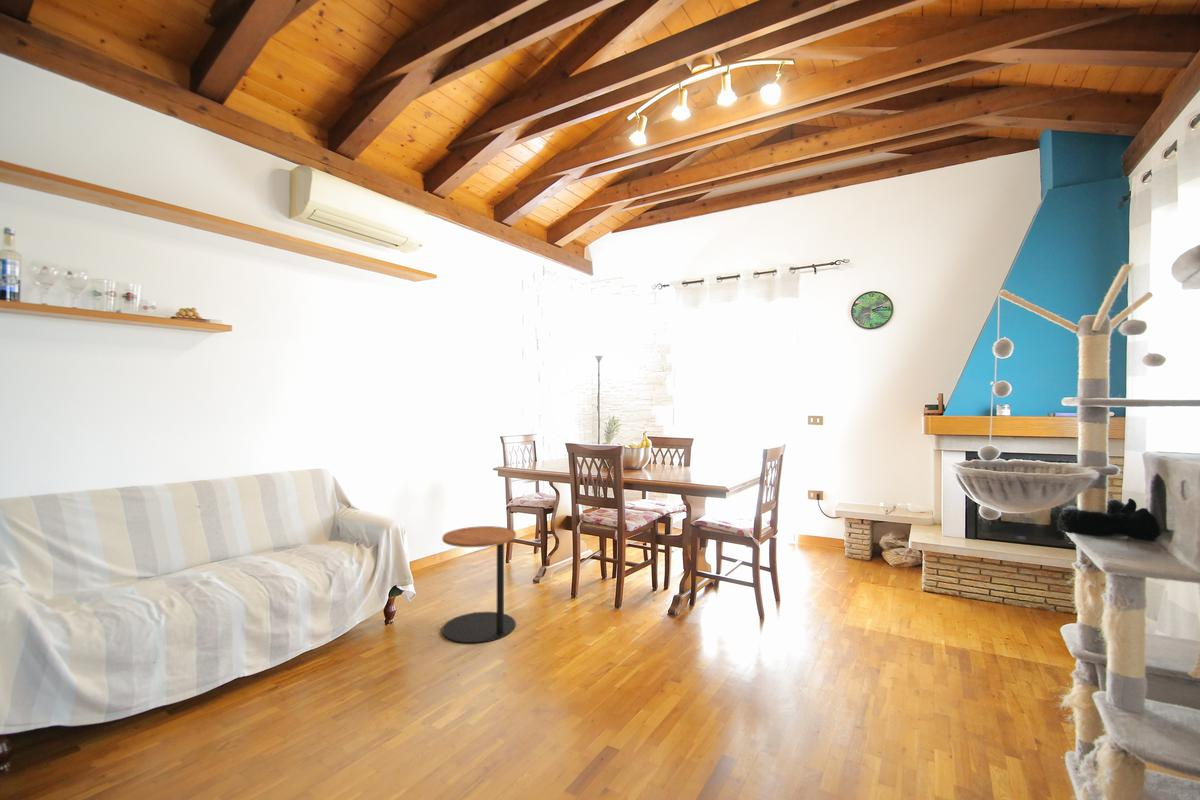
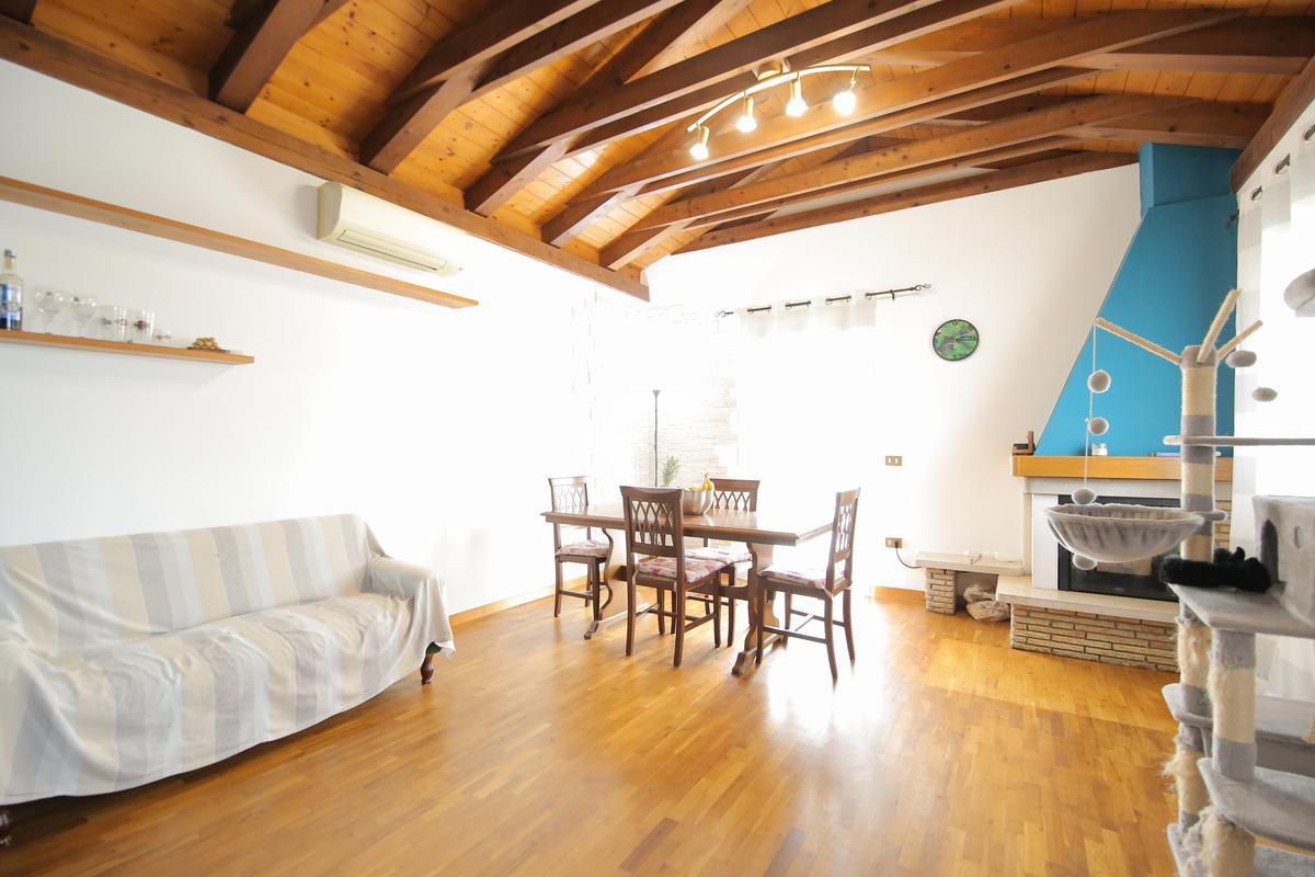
- side table (497, 580)
